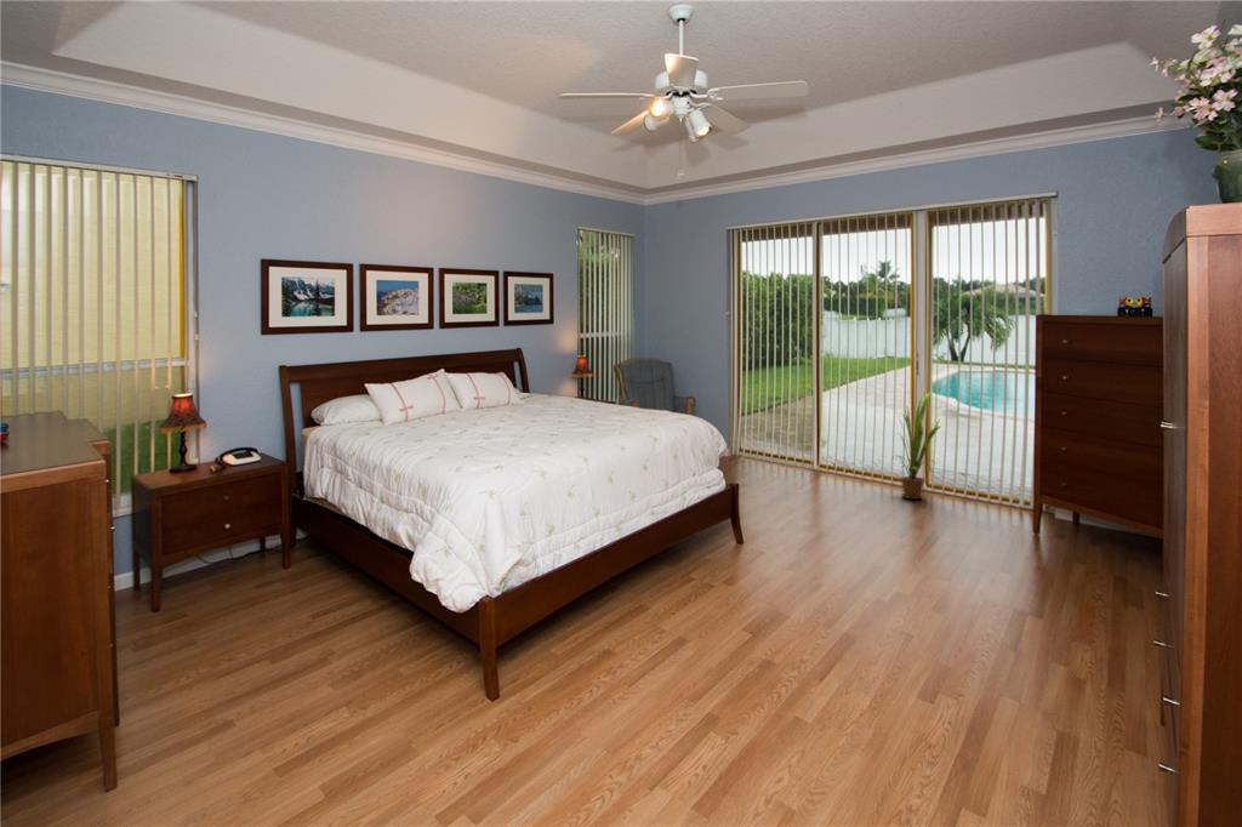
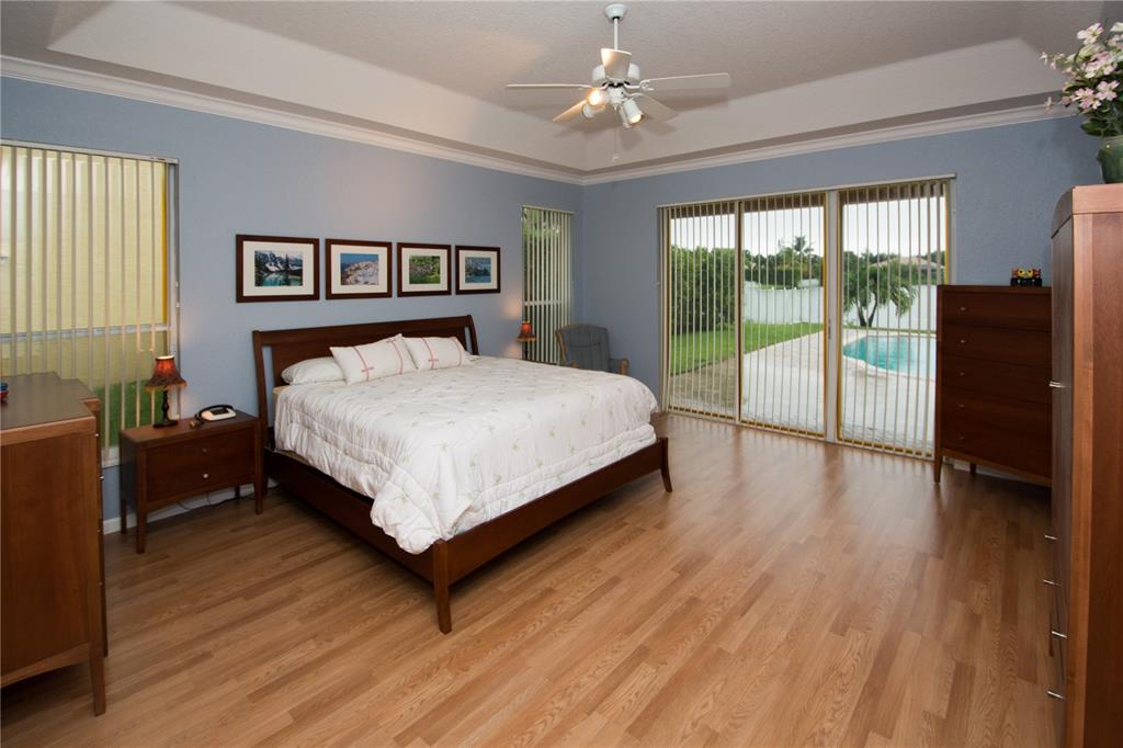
- house plant (912, 444)
